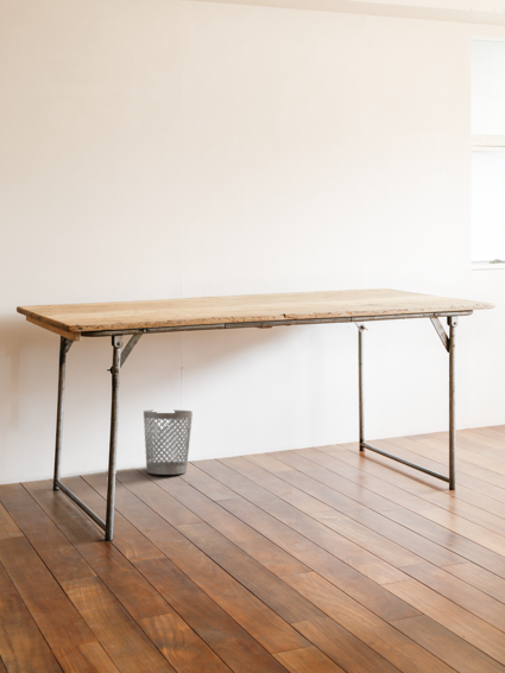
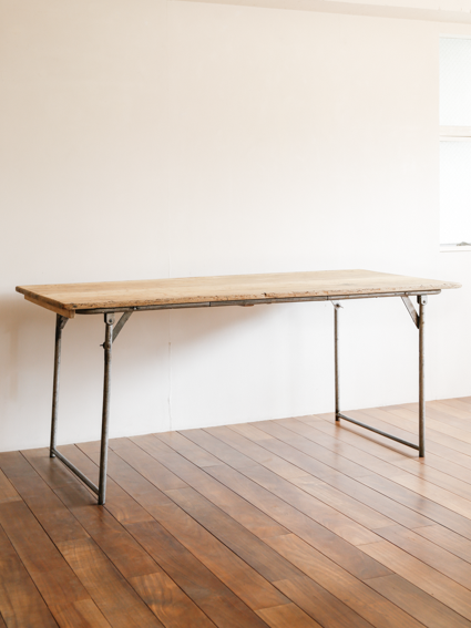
- wastebasket (166, 442)
